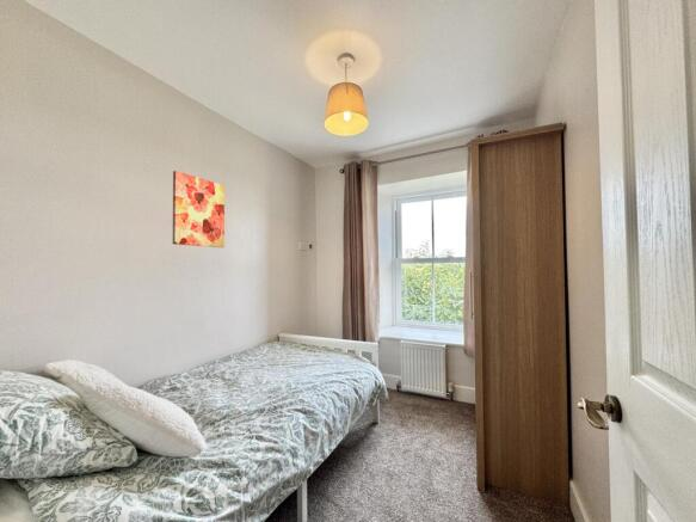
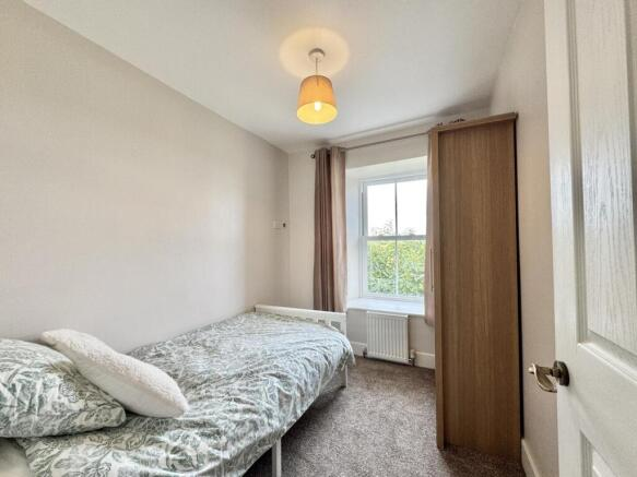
- wall art (201, 211)
